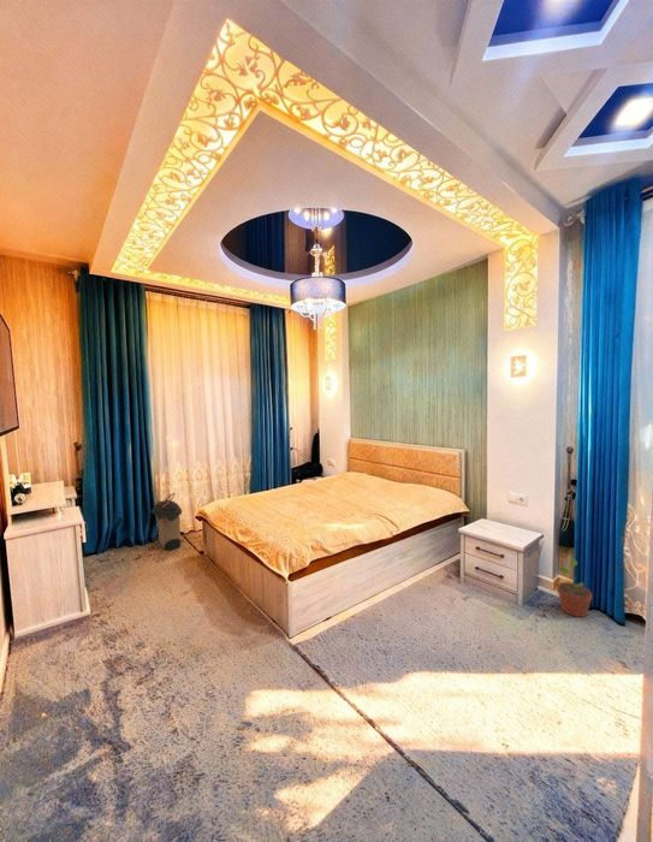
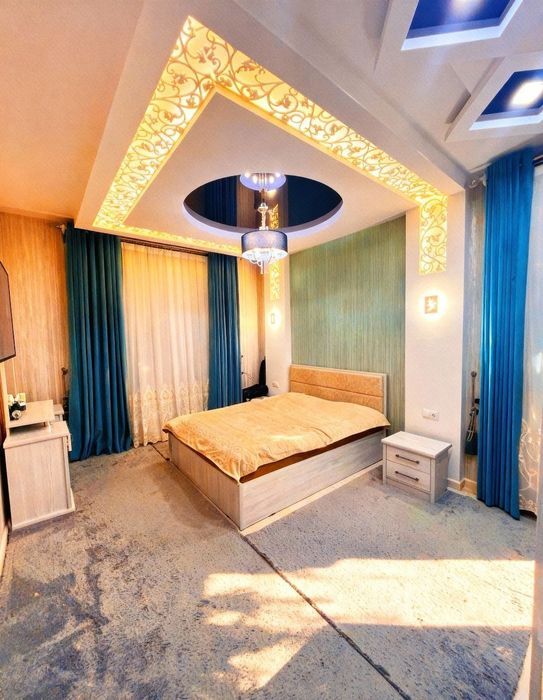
- potted plant (574, 586)
- laundry hamper (166, 517)
